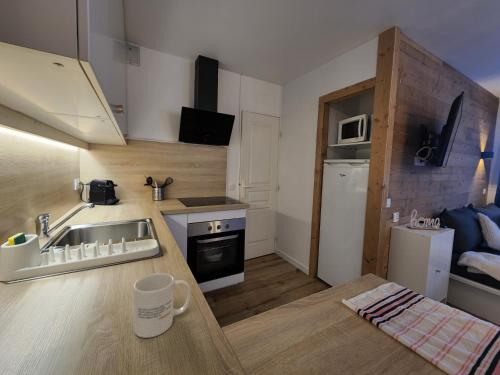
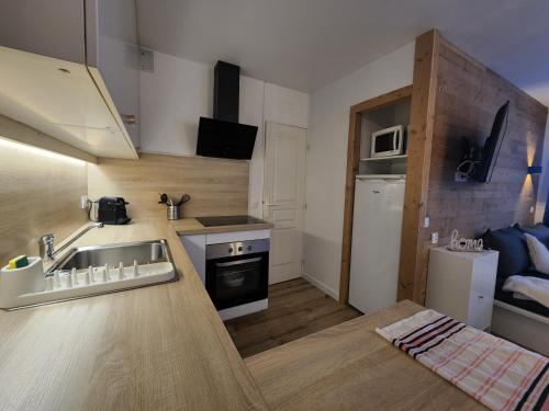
- mug (160, 299)
